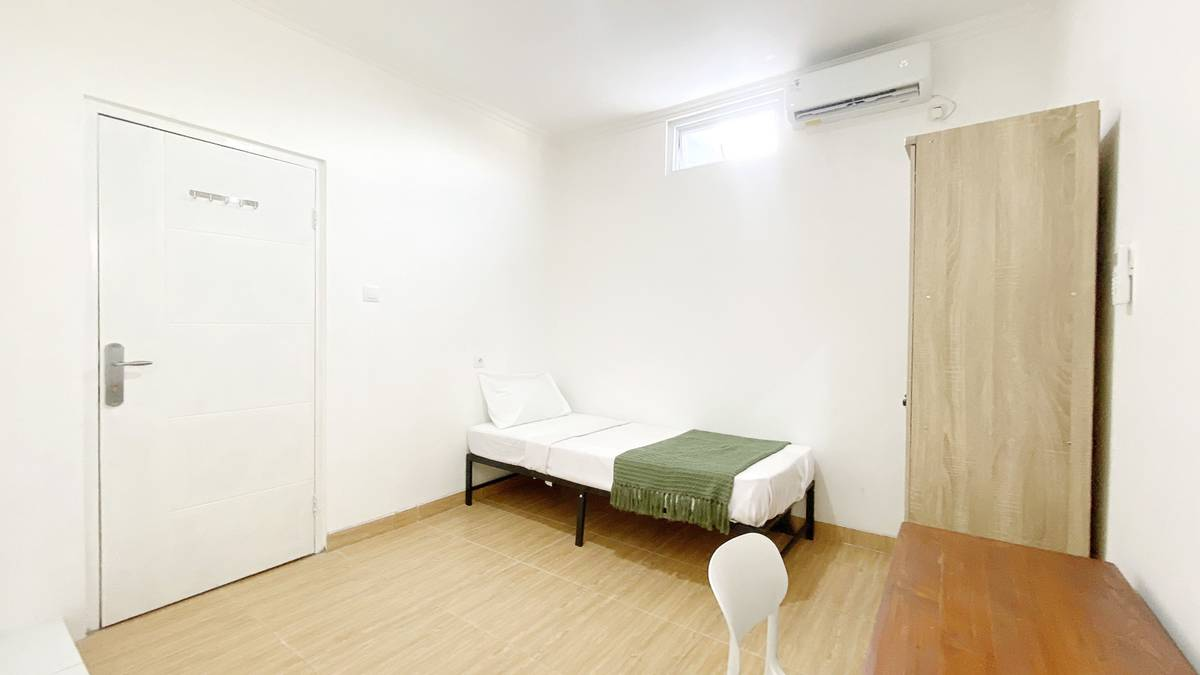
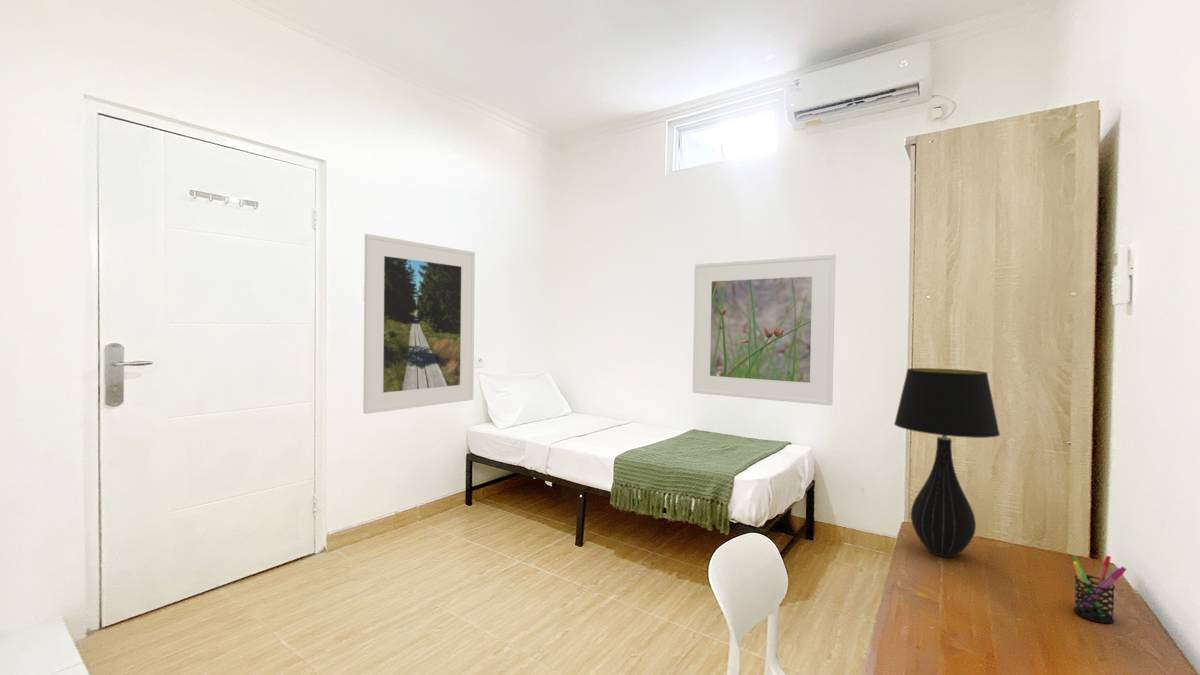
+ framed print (424, 325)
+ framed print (758, 329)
+ table lamp (943, 461)
+ pen holder (1092, 584)
